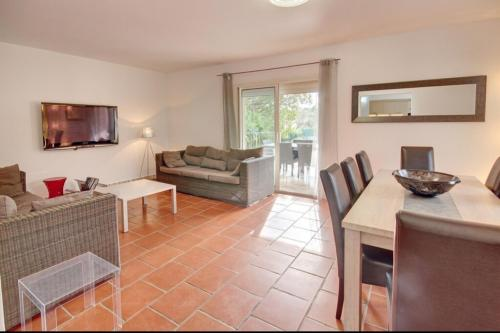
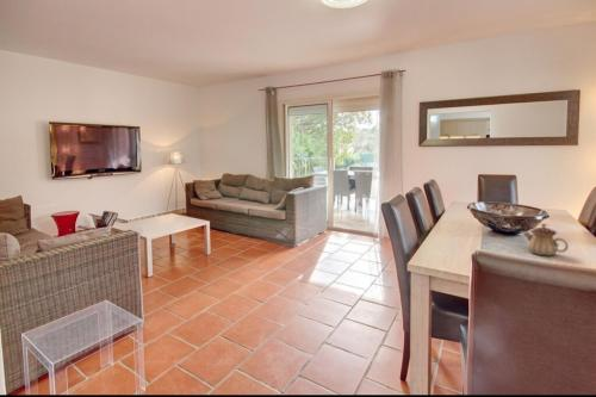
+ teapot (545, 238)
